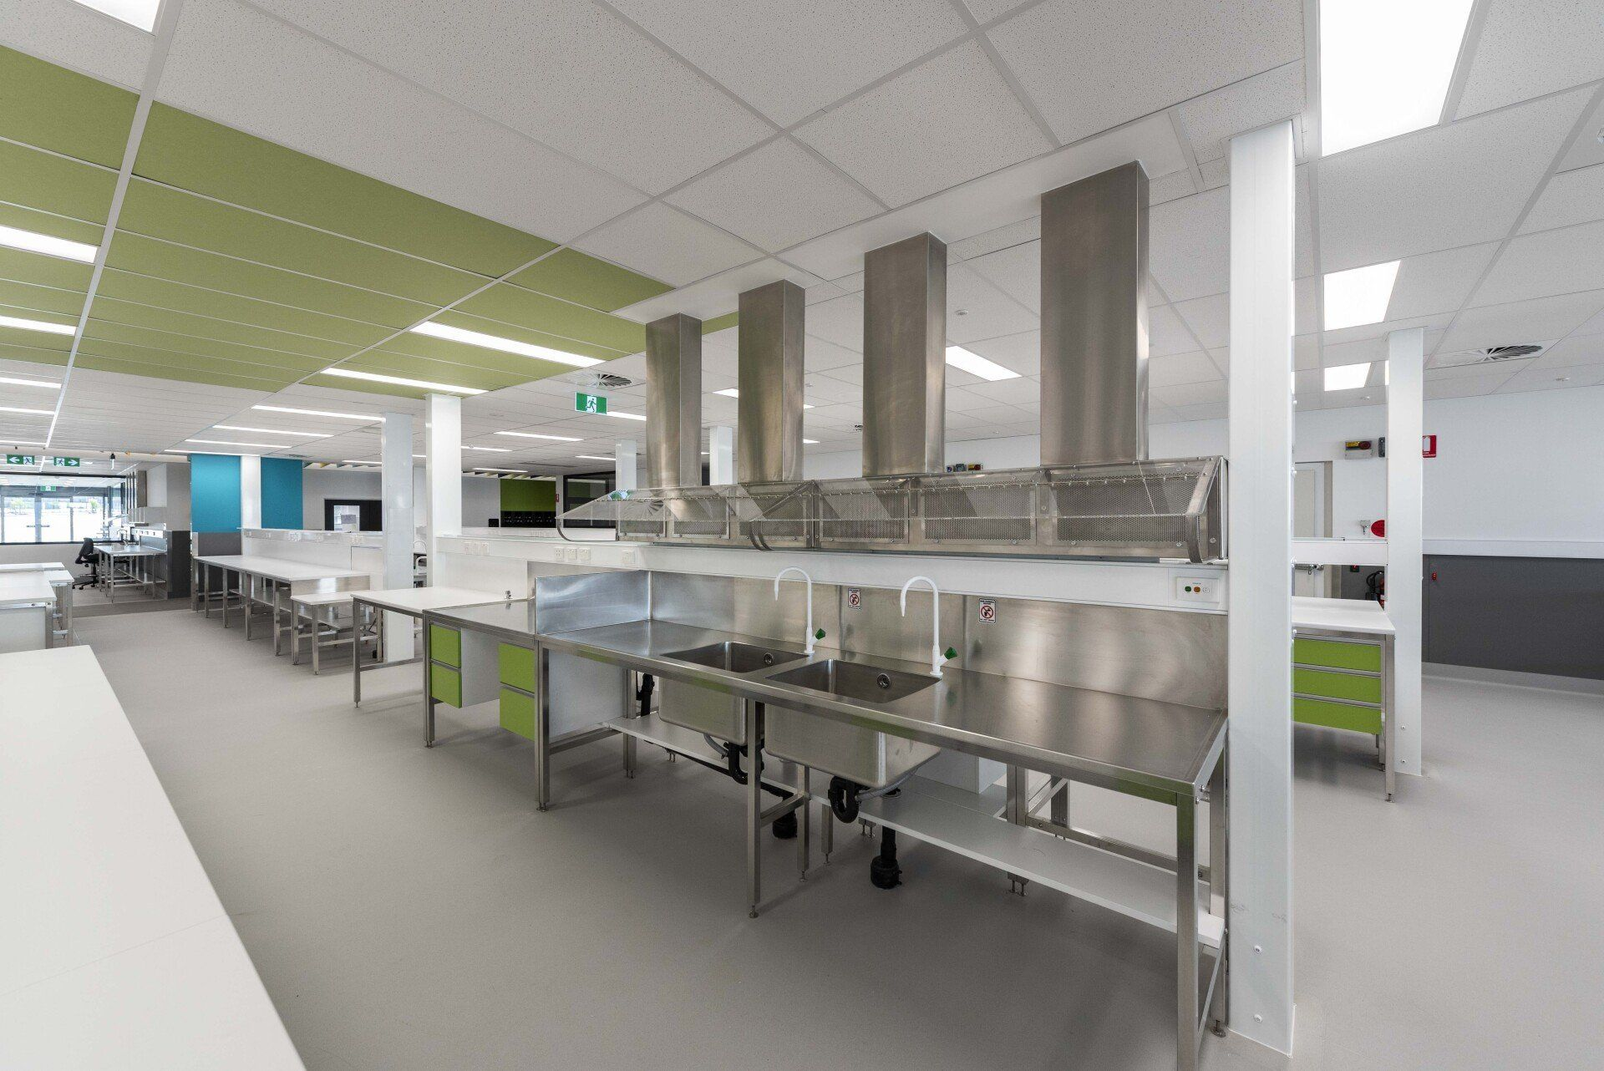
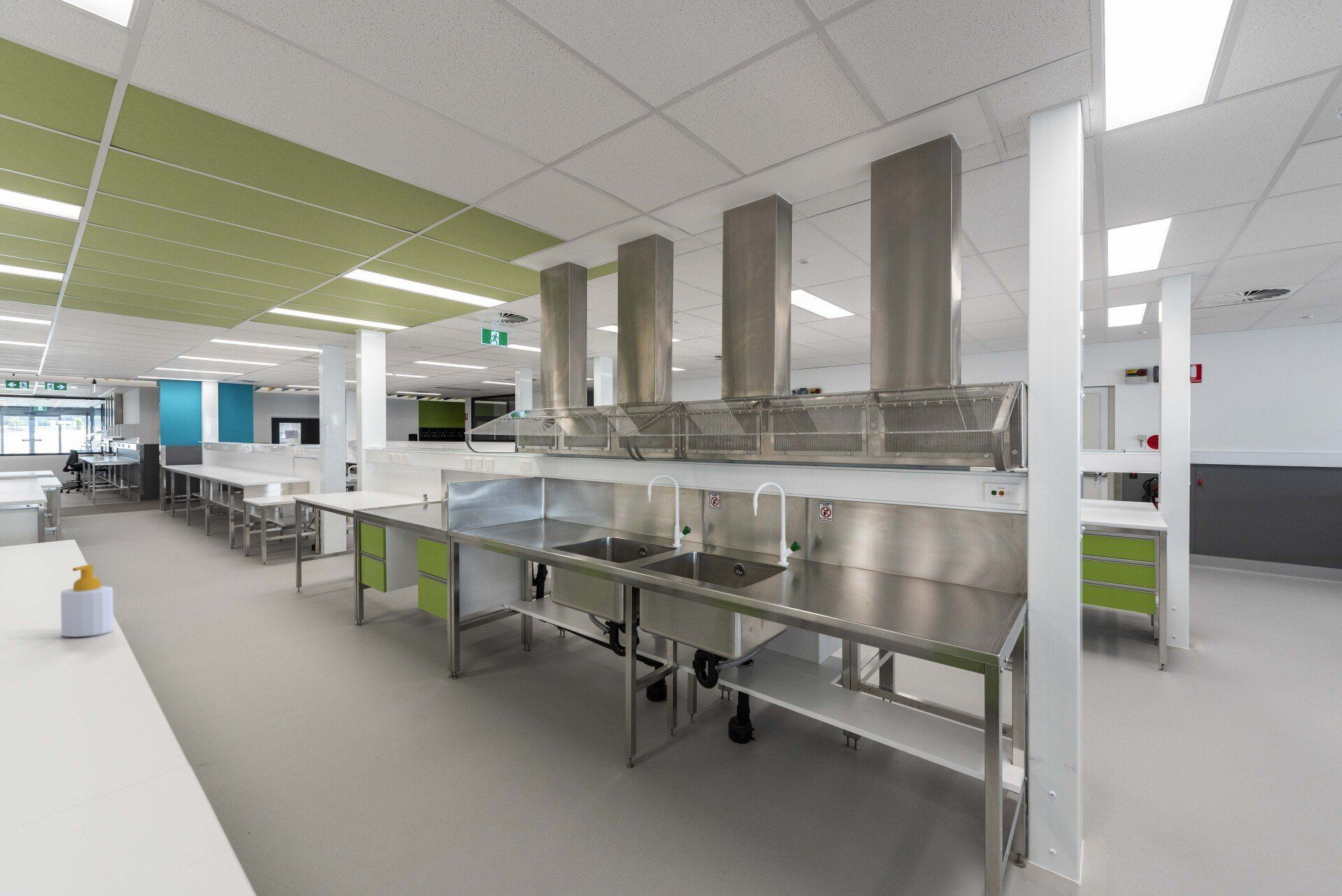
+ soap bottle (87, 599)
